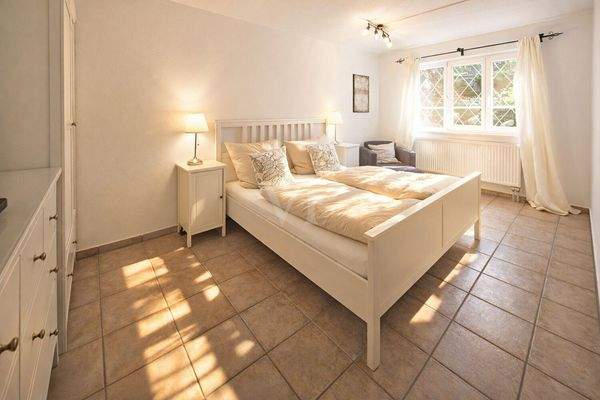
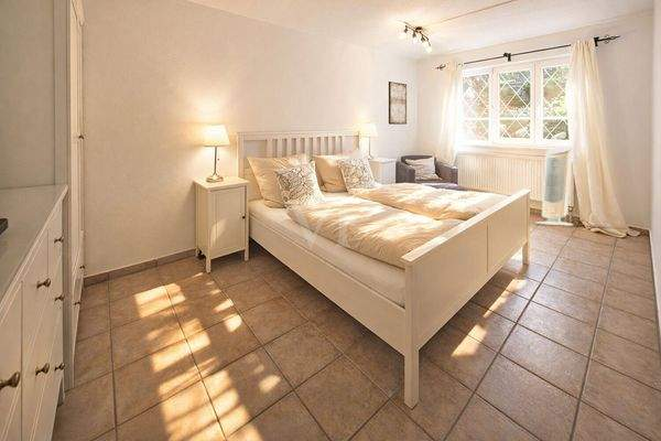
+ air purifier (555, 185)
